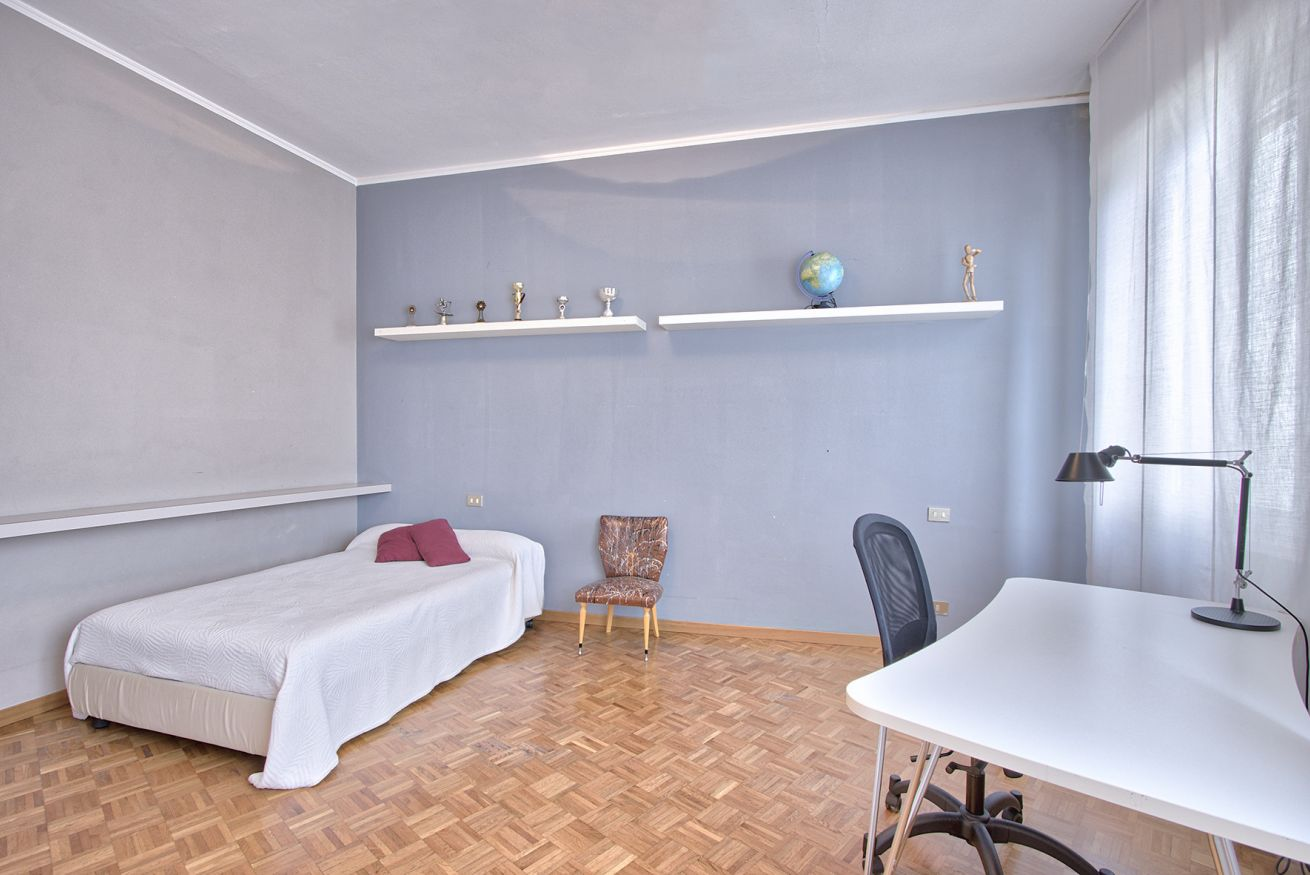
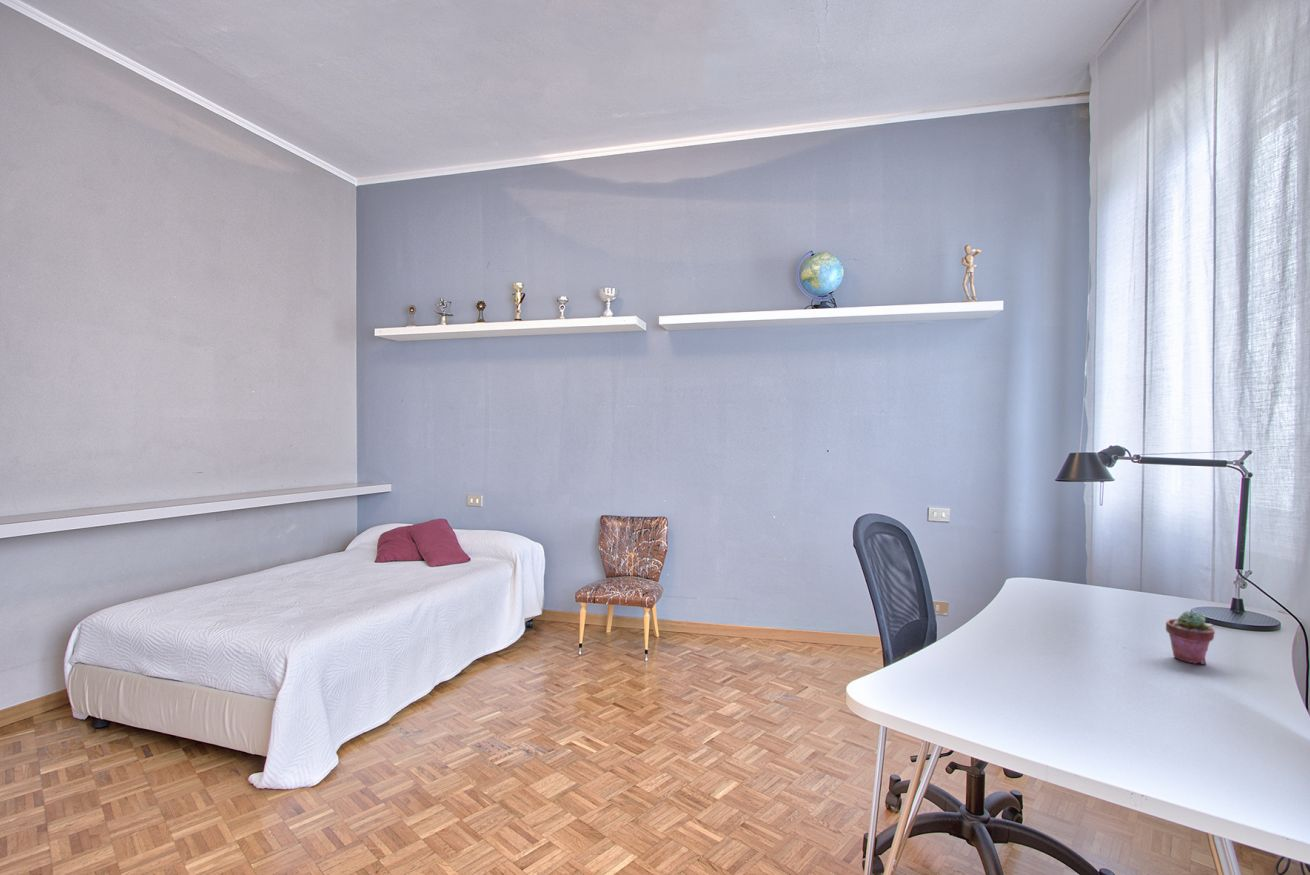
+ potted succulent (1189, 635)
